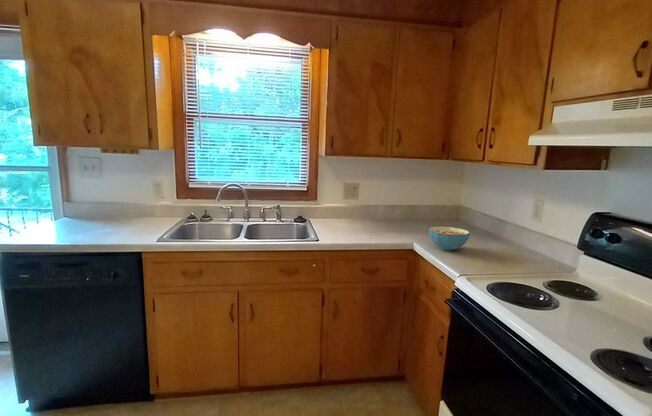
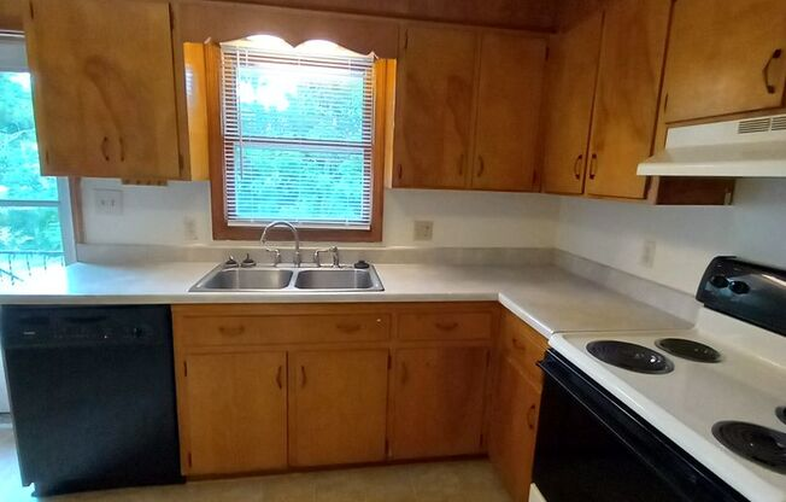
- cereal bowl (448, 239)
